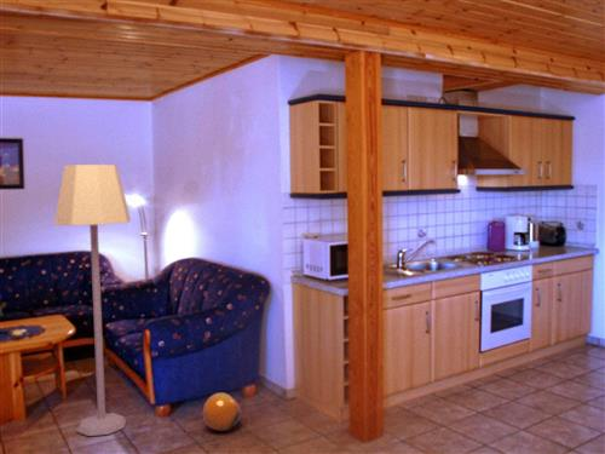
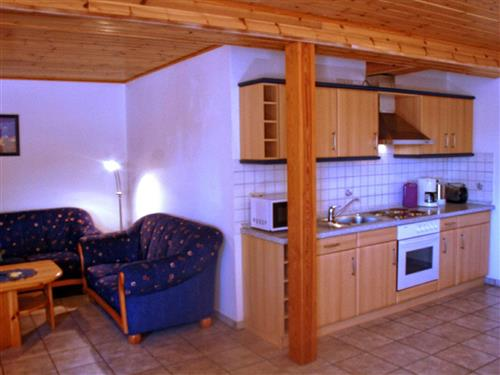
- lamp (97, 298)
- ball (220, 410)
